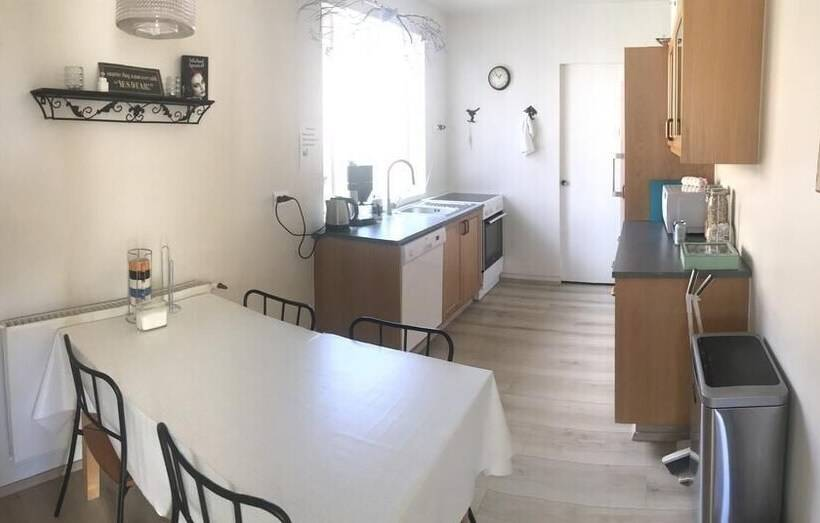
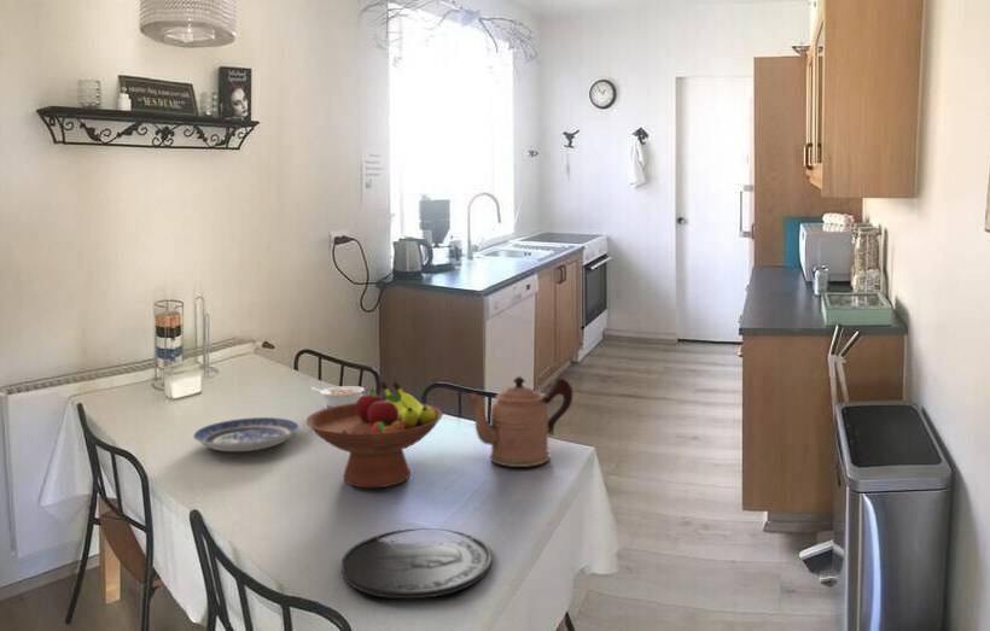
+ plate (248, 437)
+ legume (340, 396)
+ plate (417, 560)
+ coffeepot (520, 416)
+ fruit bowl (375, 434)
